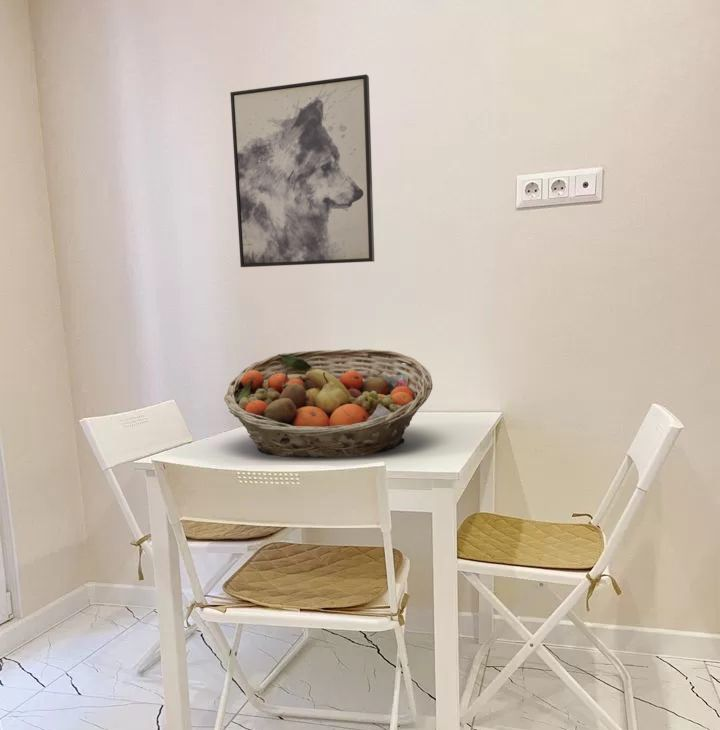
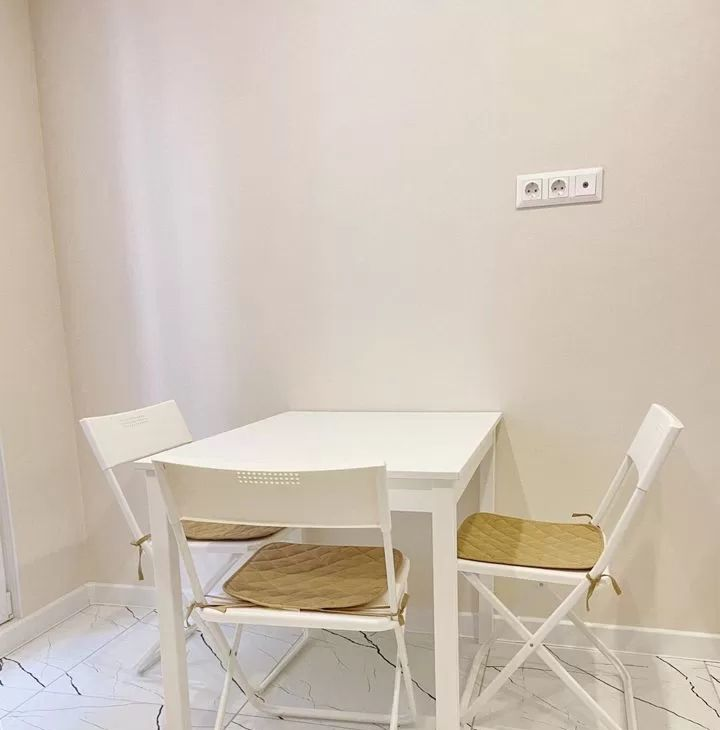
- fruit basket (328, 400)
- wall art (301, 176)
